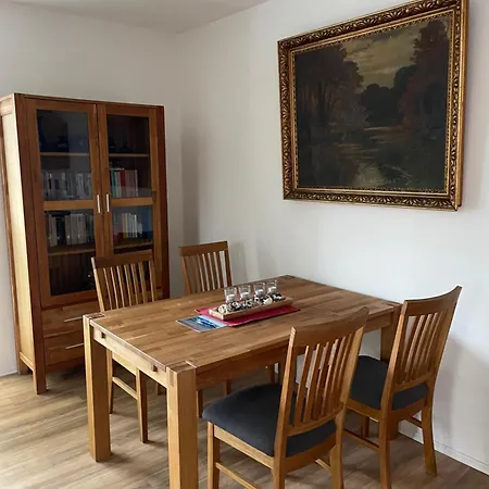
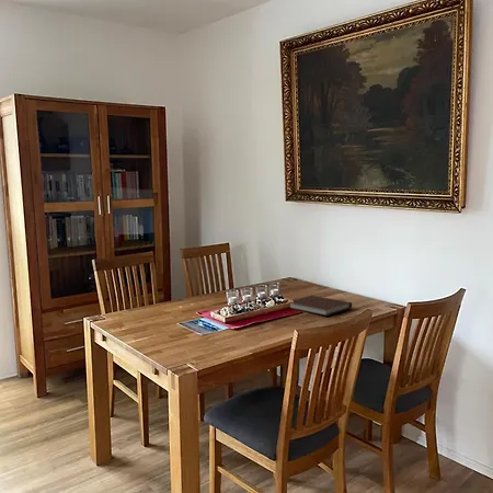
+ notebook (319, 305)
